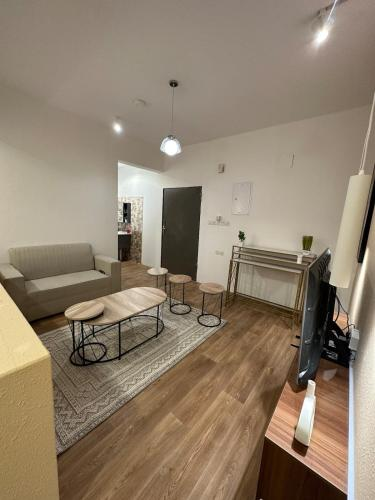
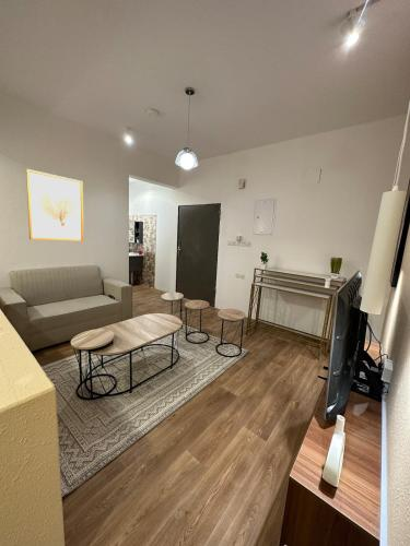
+ wall art (57, 209)
